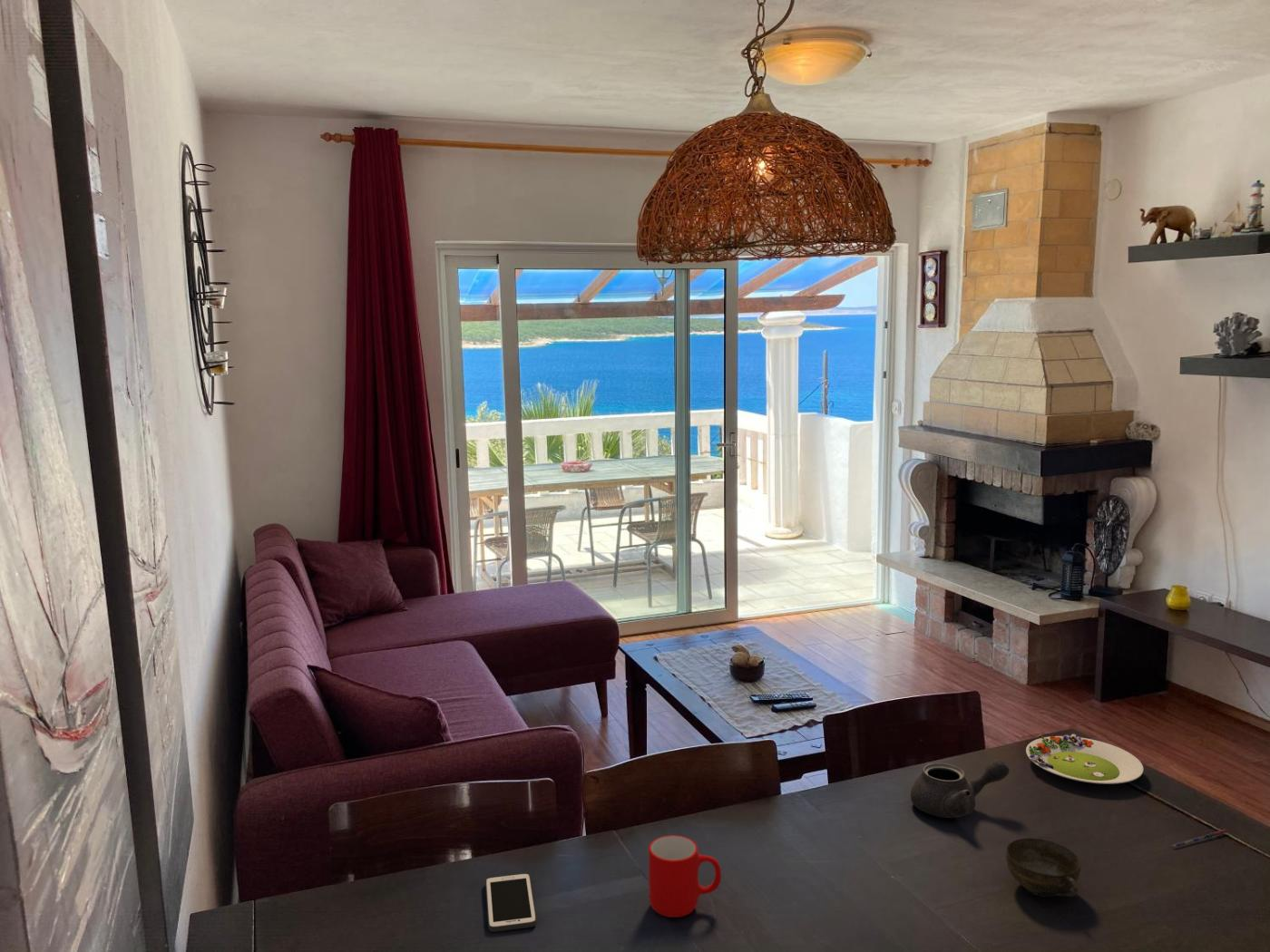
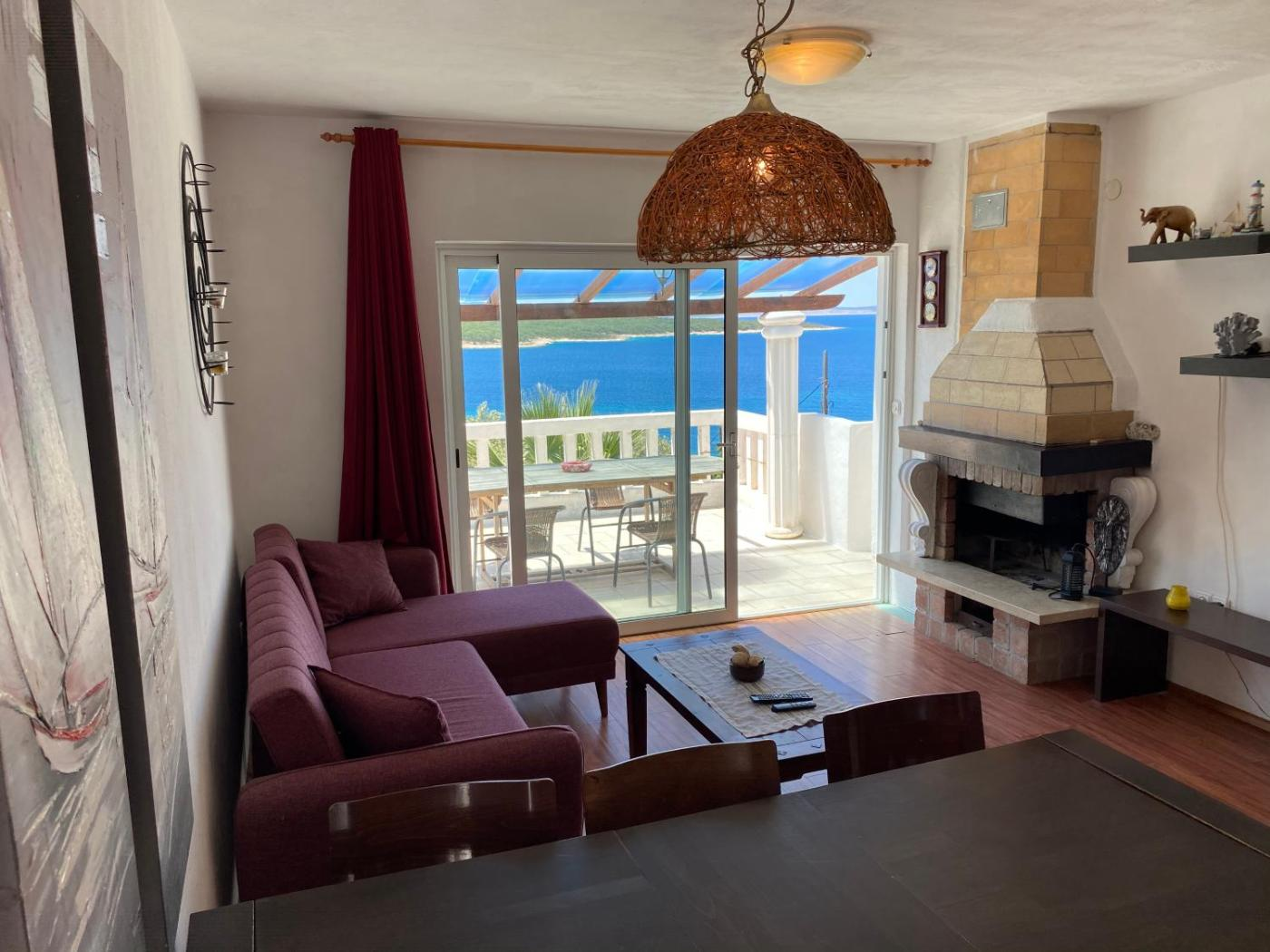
- cup (685, 877)
- cell phone (510, 900)
- salad plate (1083, 761)
- cup (1047, 876)
- teapot (962, 785)
- pen (1199, 838)
